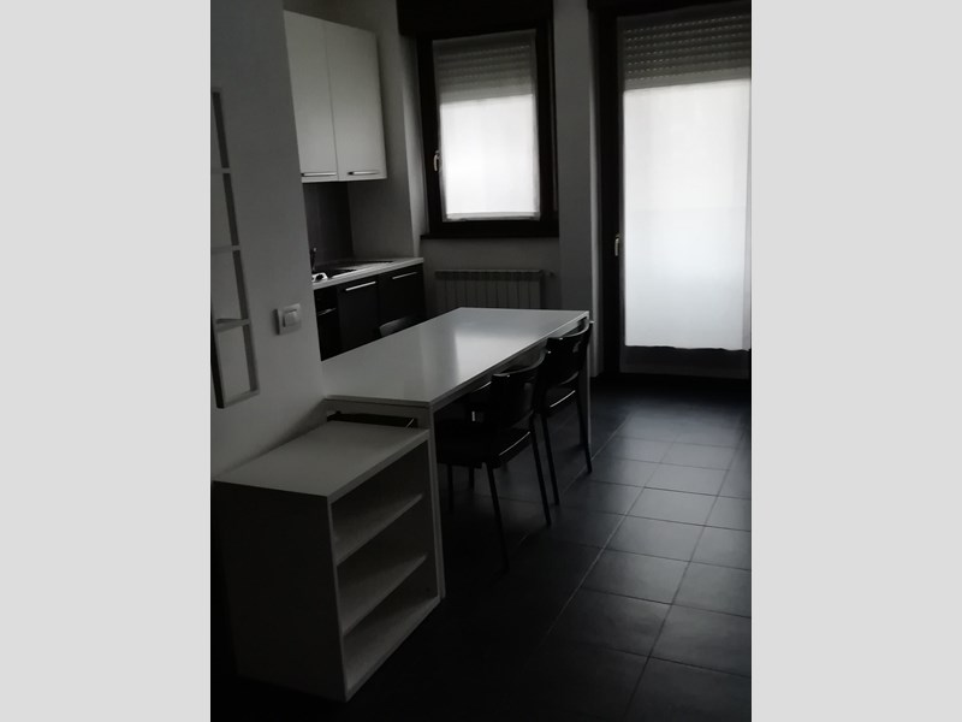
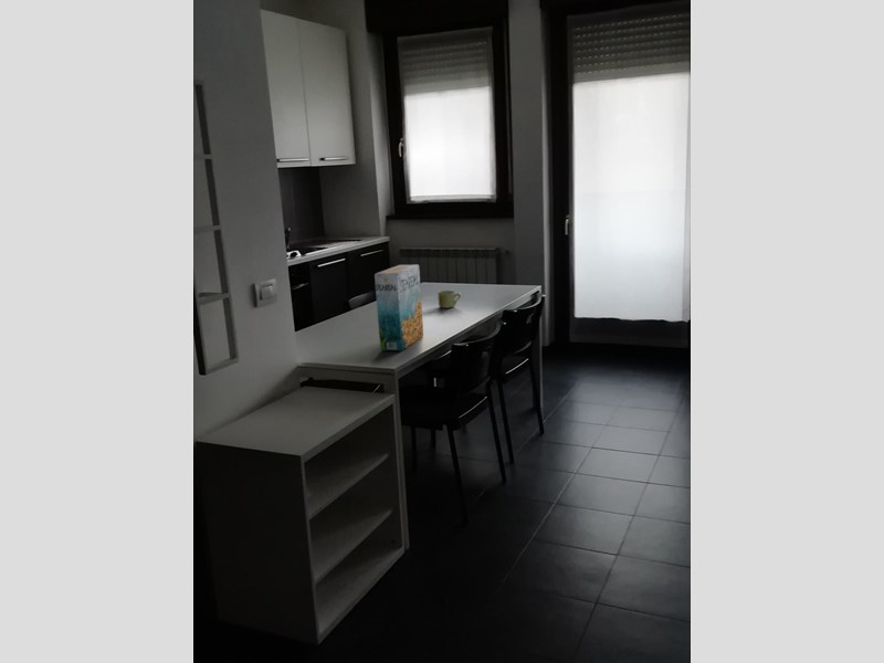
+ cereal box (400, 306)
+ mug (450, 298)
